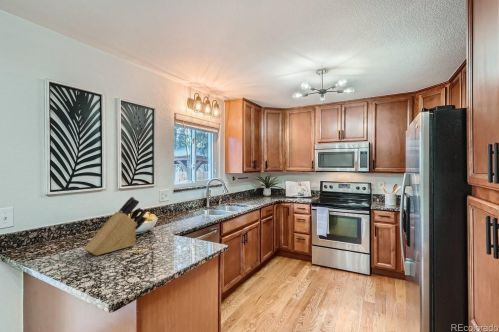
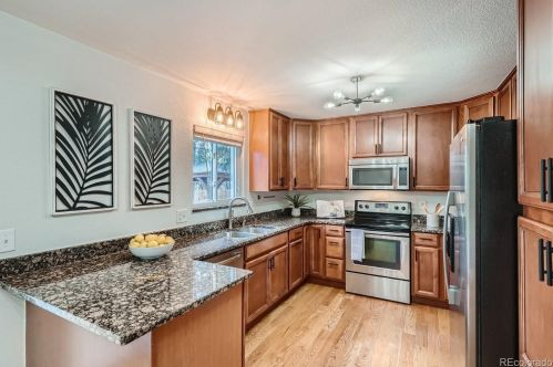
- knife block (118, 223)
